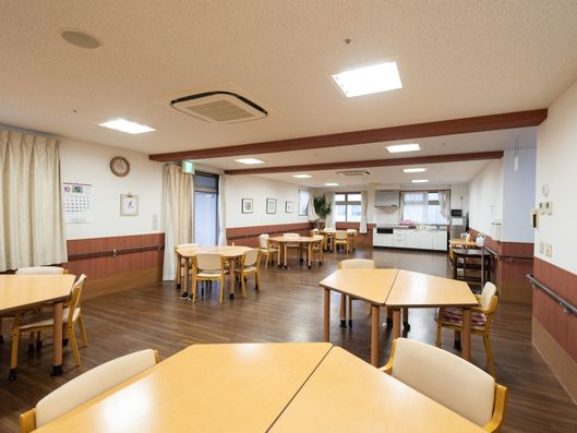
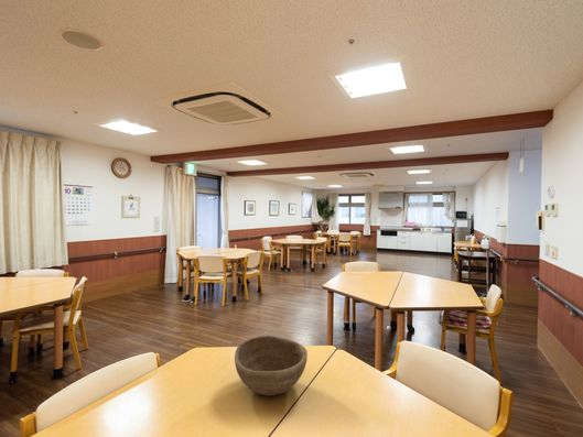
+ bowl (270, 368)
